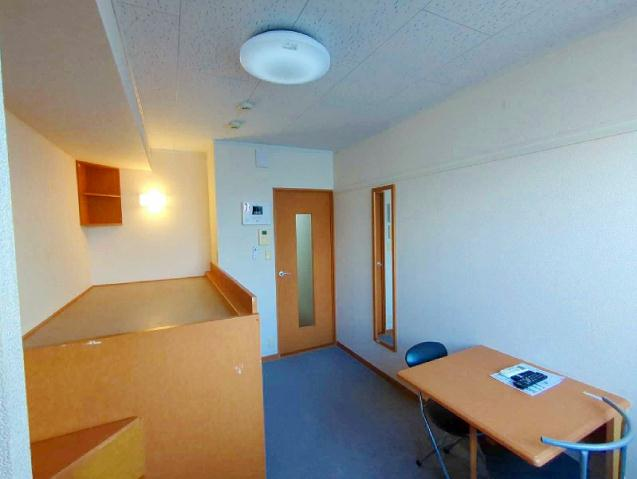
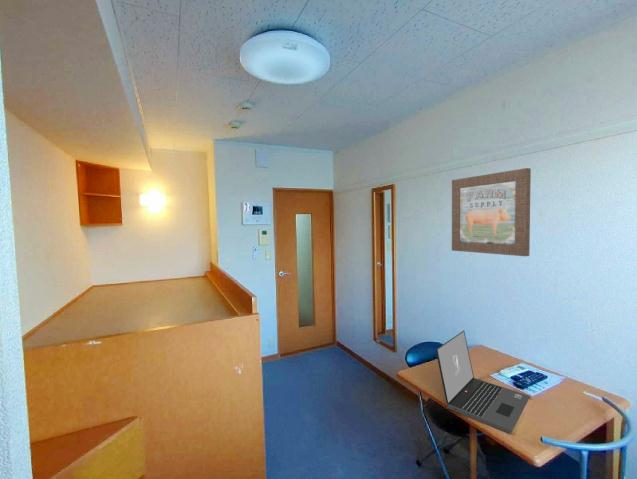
+ wall art (486, 214)
+ laptop (481, 380)
